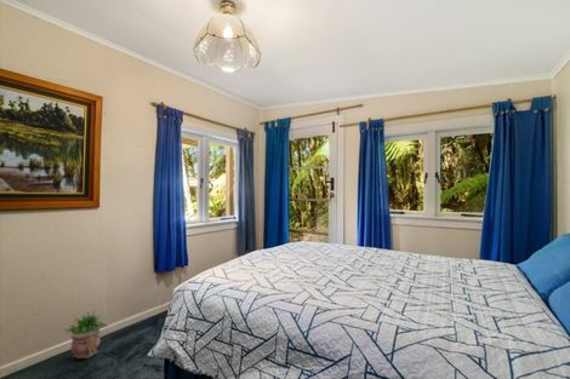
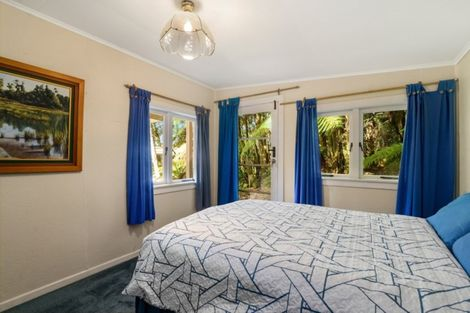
- potted plant (85, 333)
